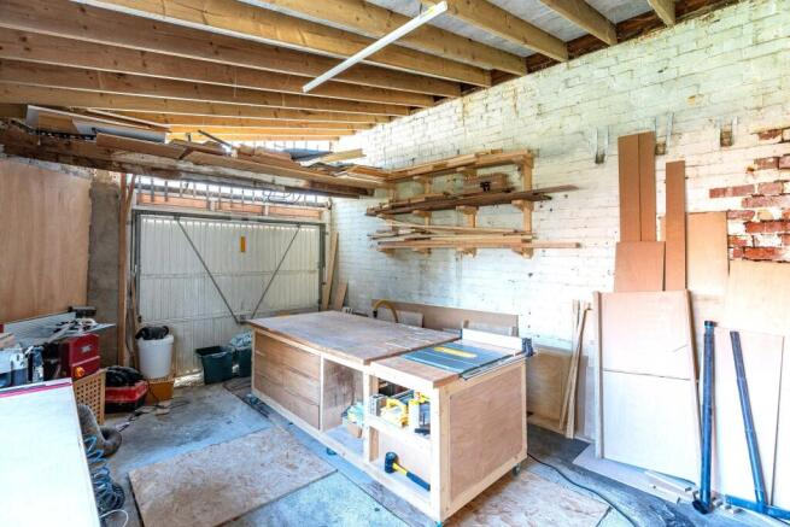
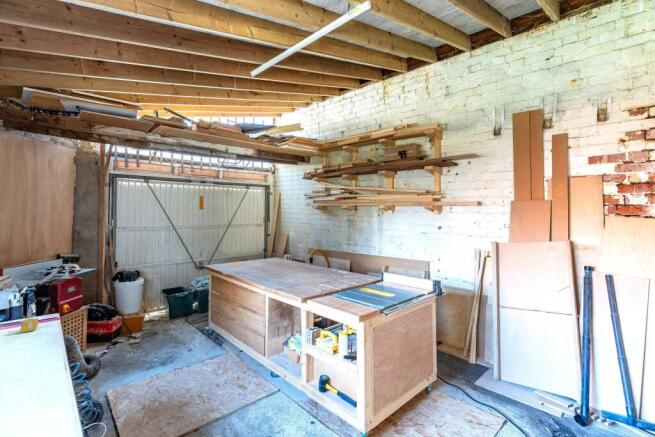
+ tape measure (23, 325)
